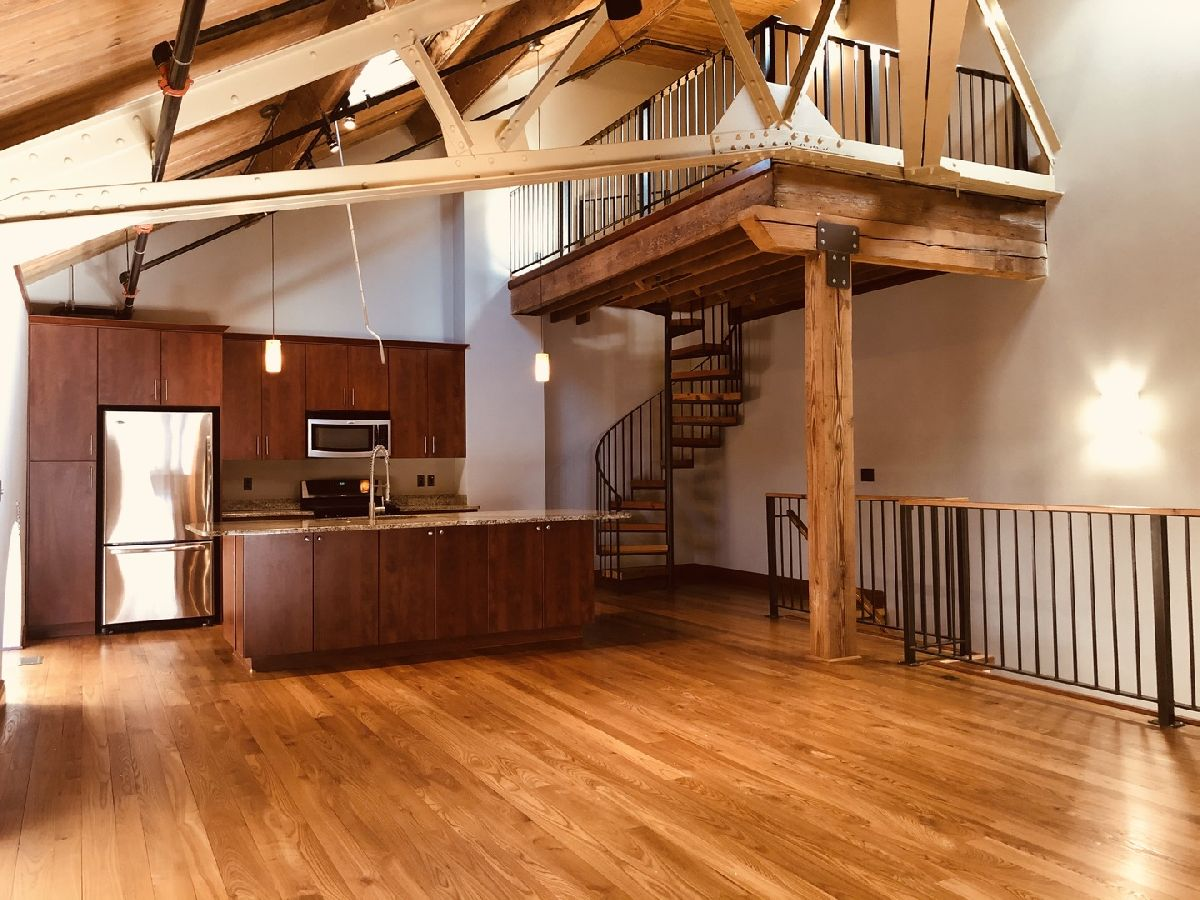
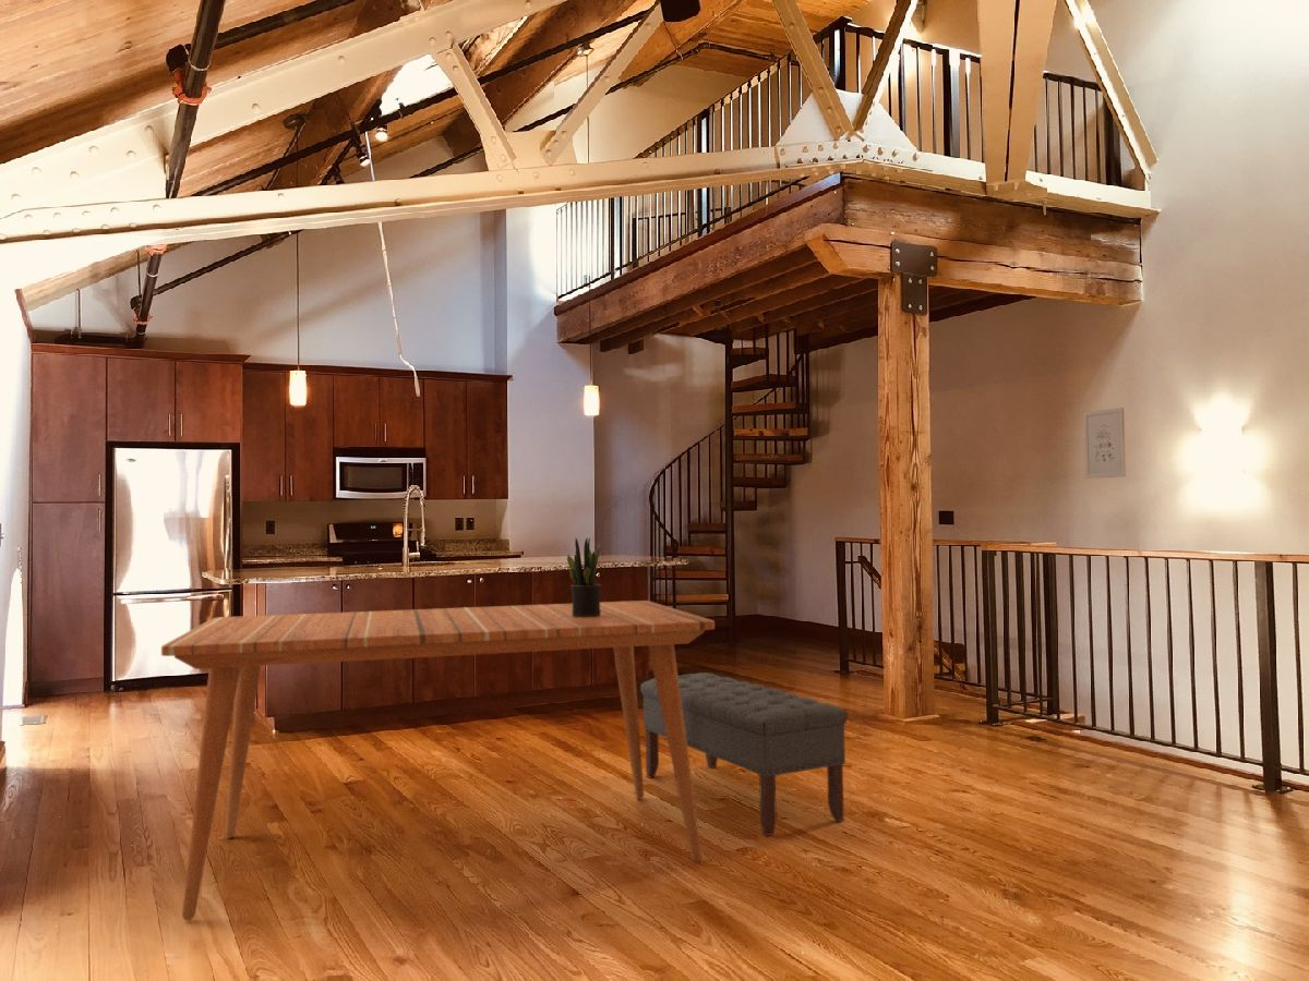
+ bench (735, 742)
+ dining table (451, 655)
+ potted plant (584, 576)
+ wall art (1104, 444)
